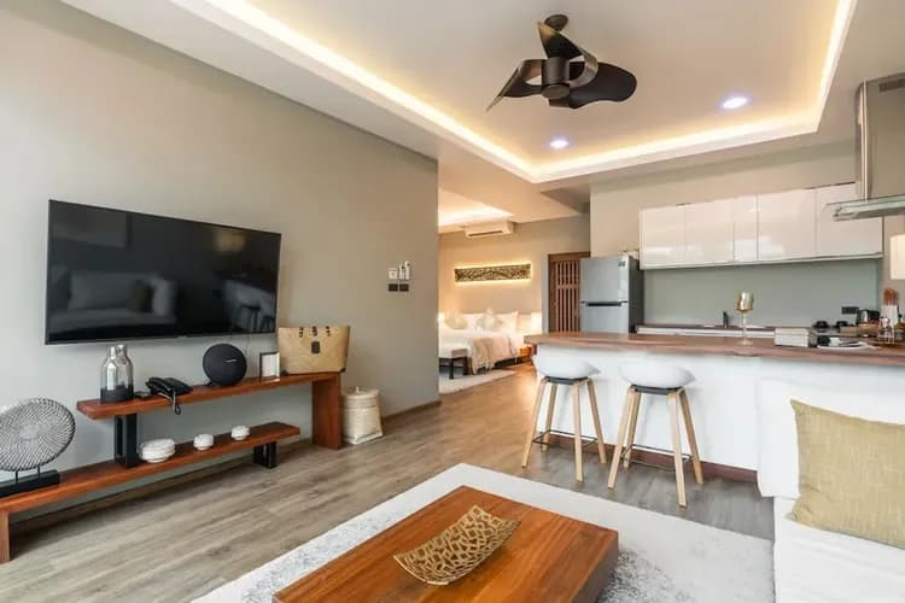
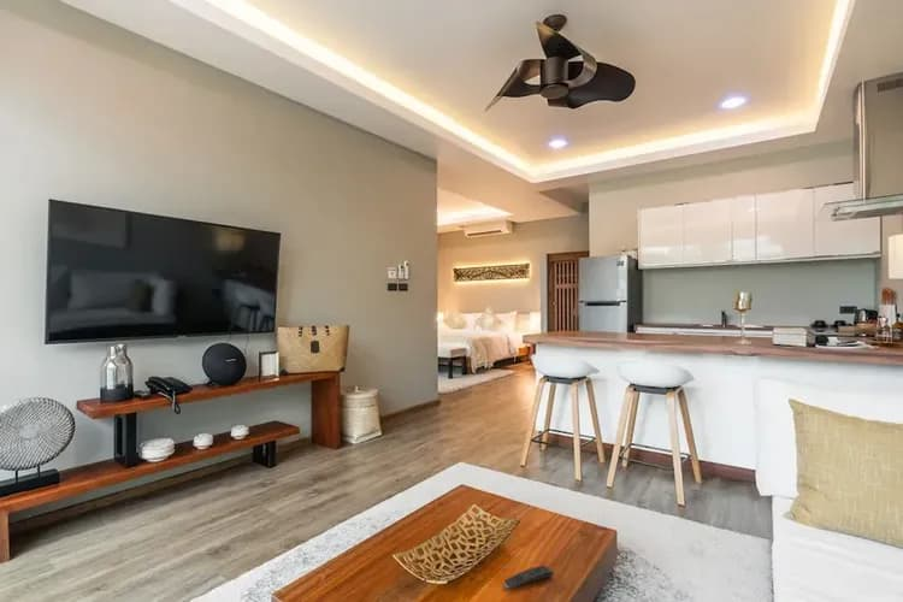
+ remote control (527, 577)
